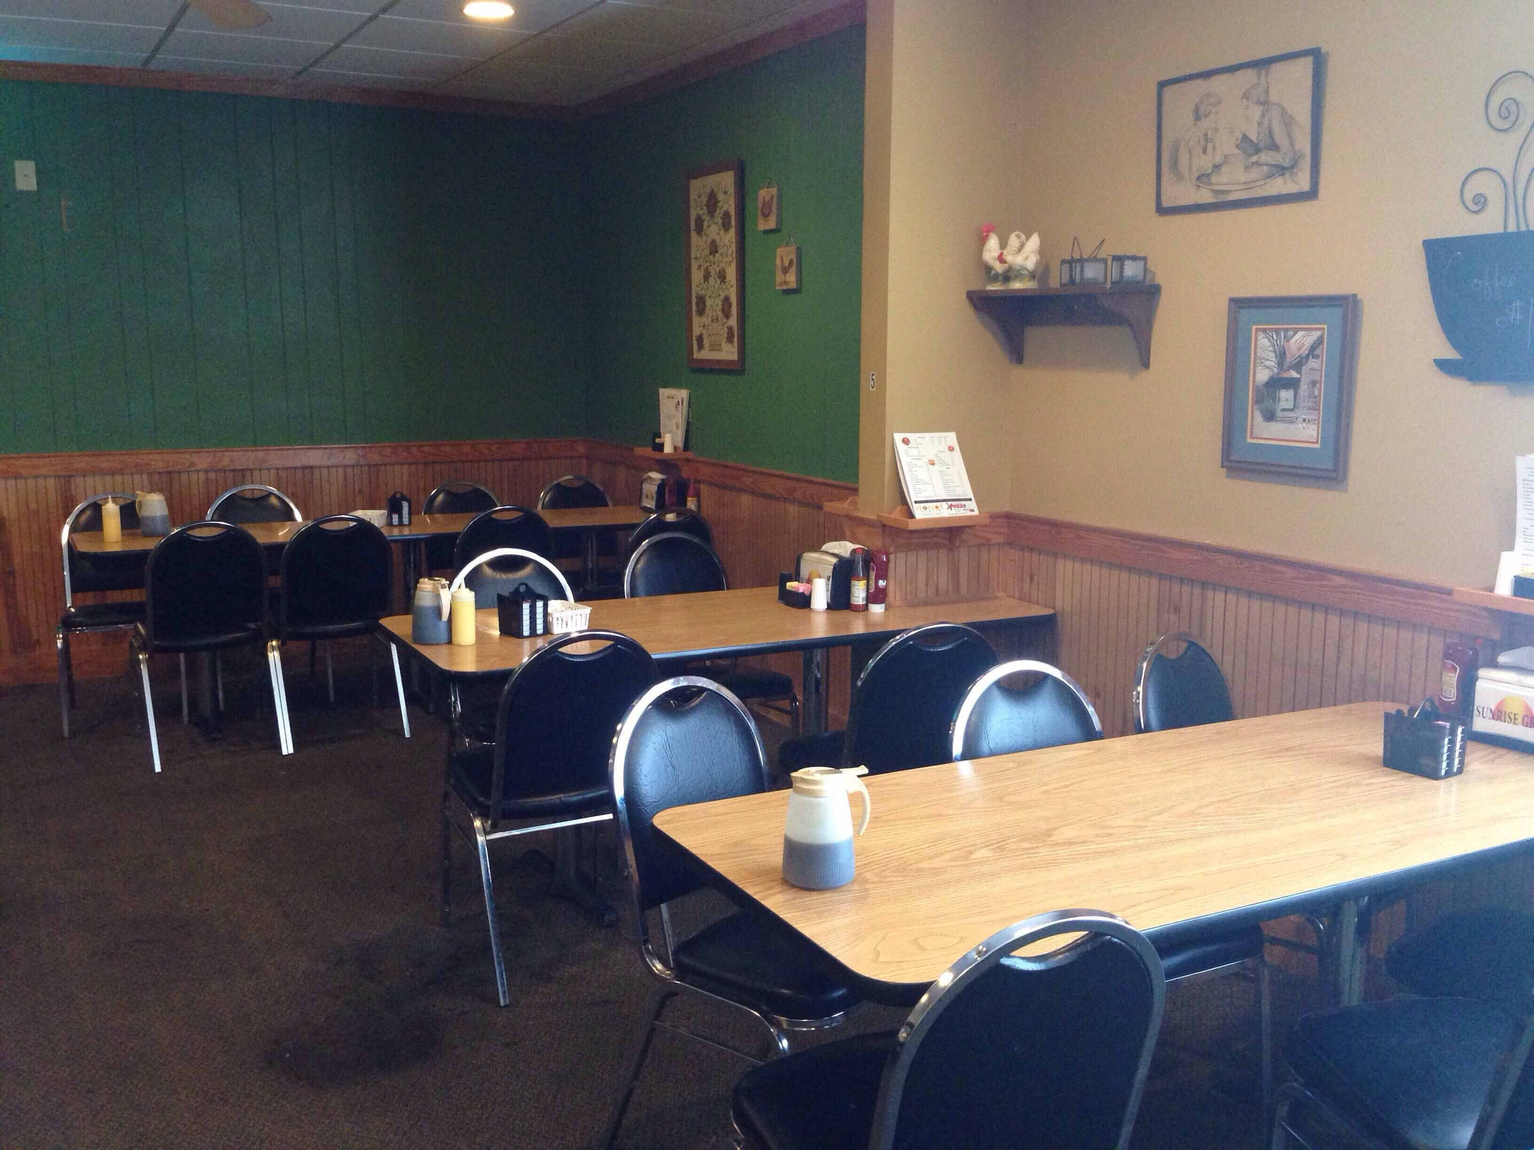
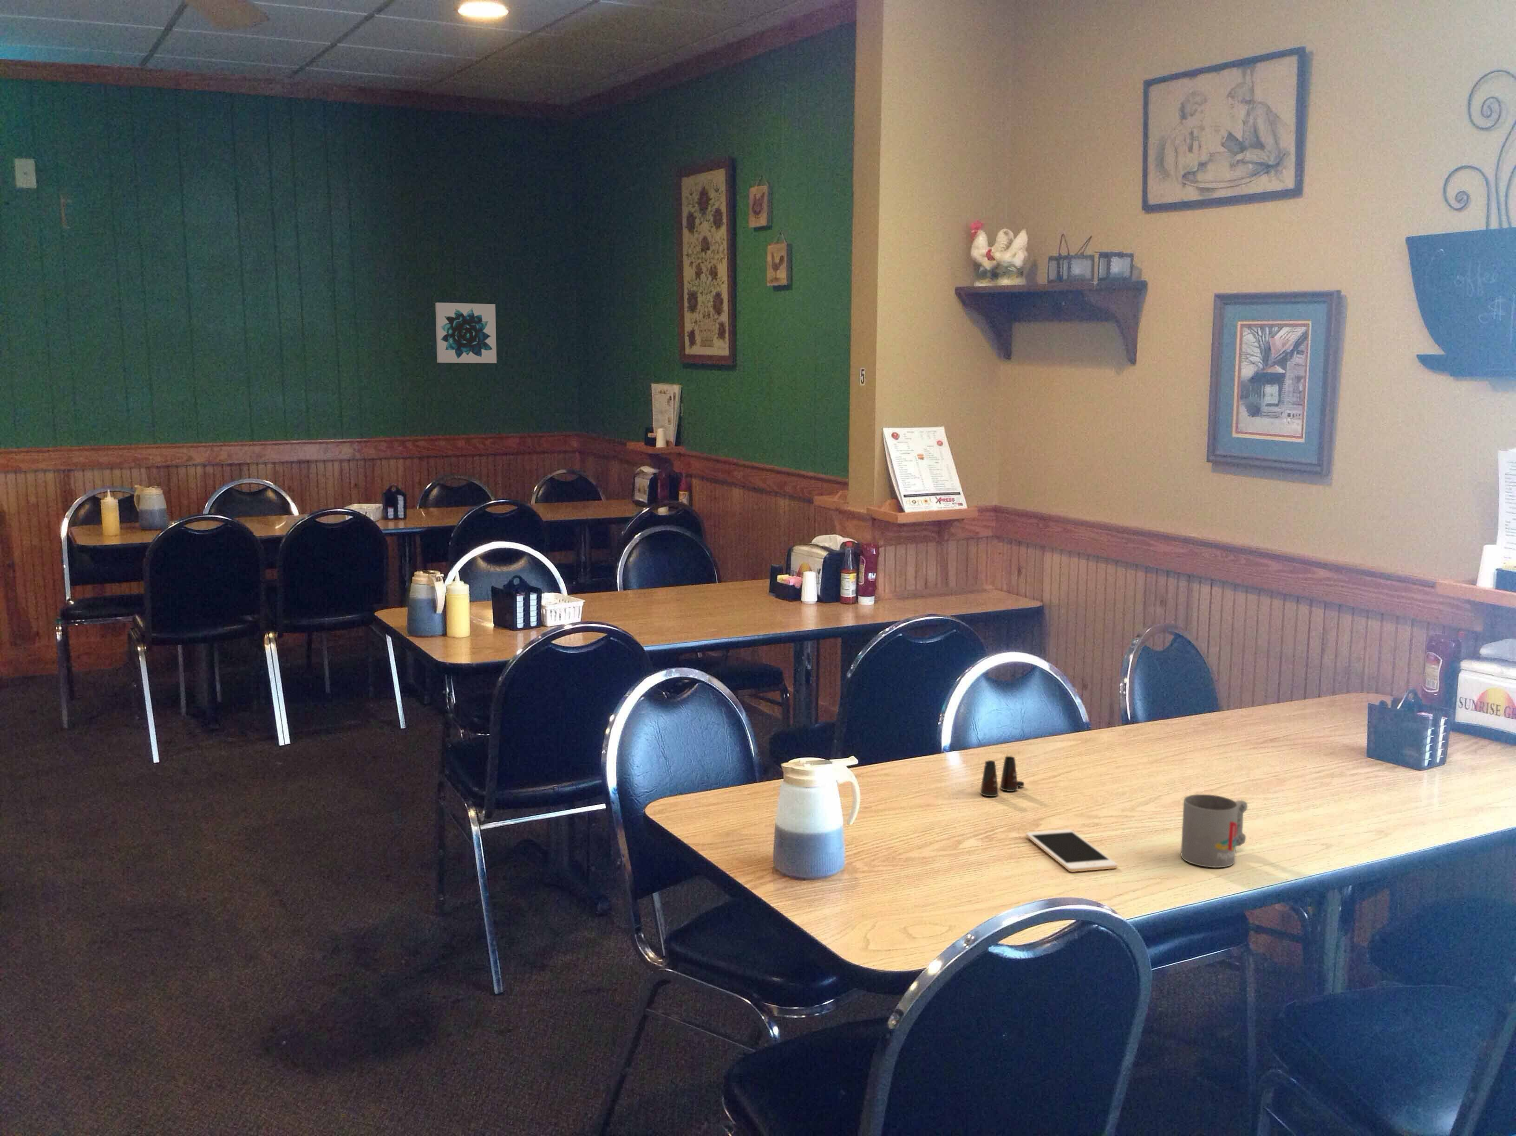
+ wall art (467, 333)
+ mug (1218, 827)
+ salt shaker (1003, 774)
+ cell phone (1070, 850)
